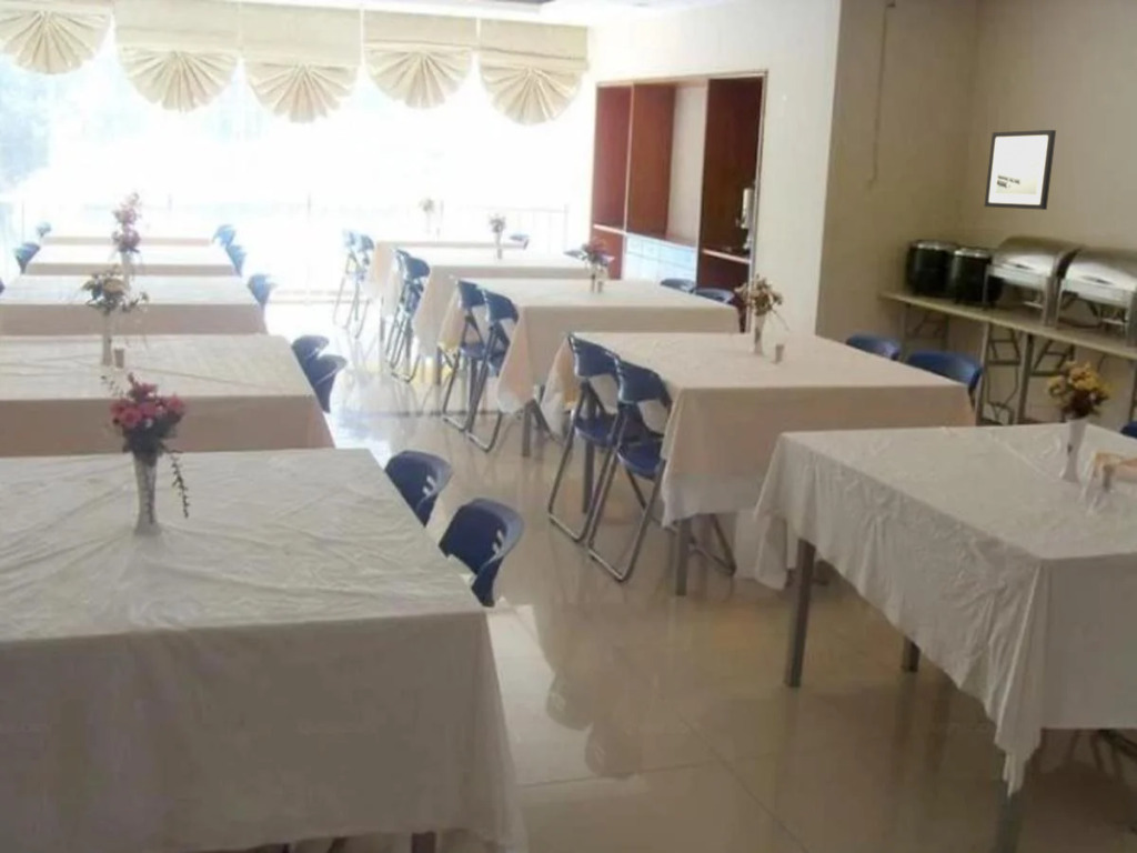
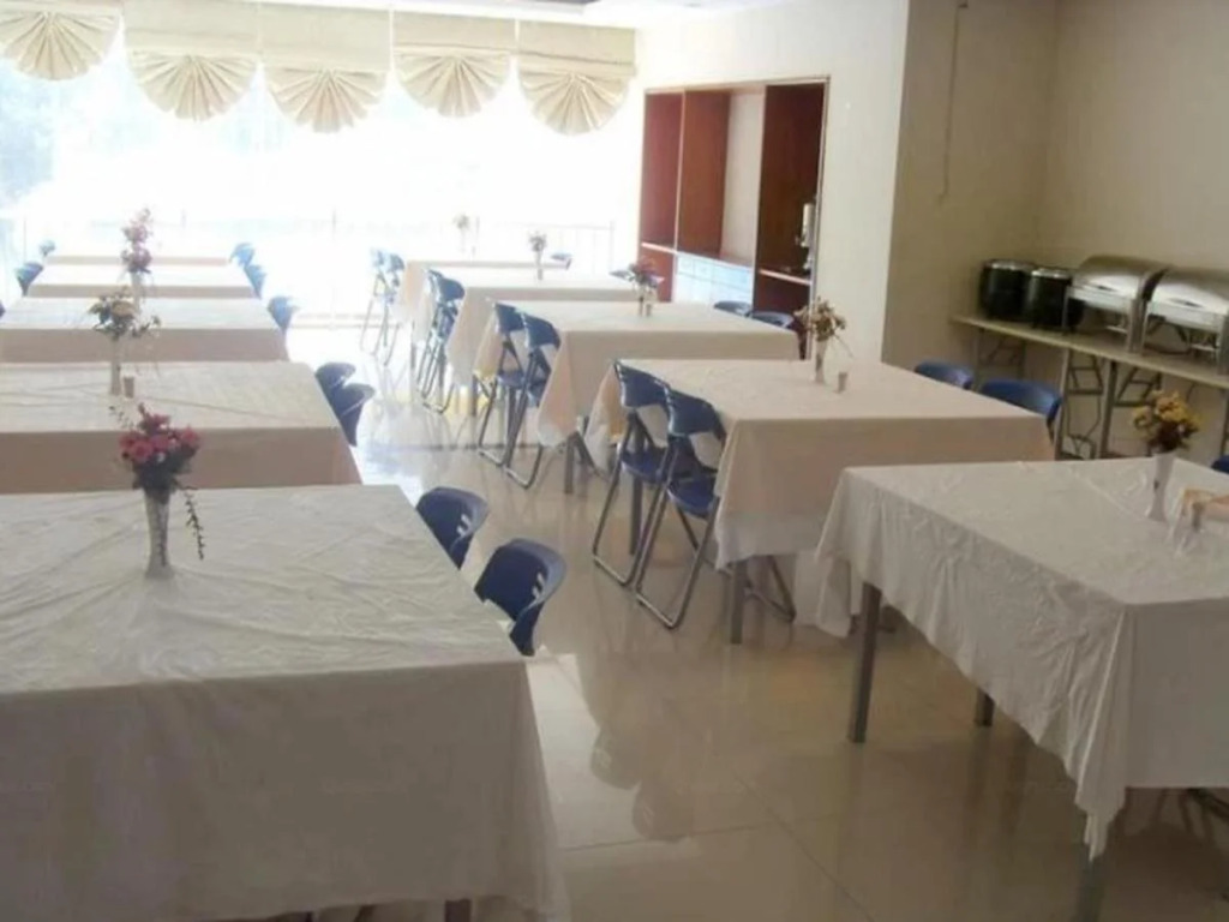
- wall art (1018, 170)
